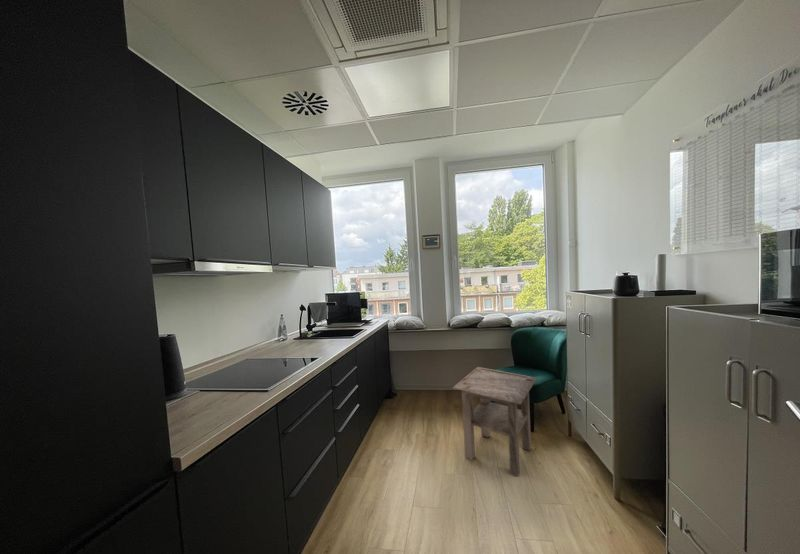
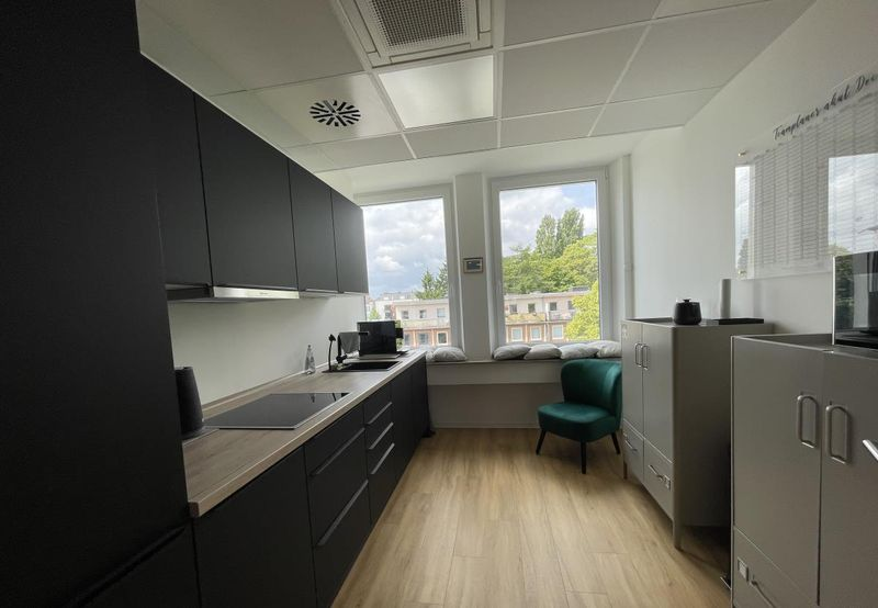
- side table (497, 416)
